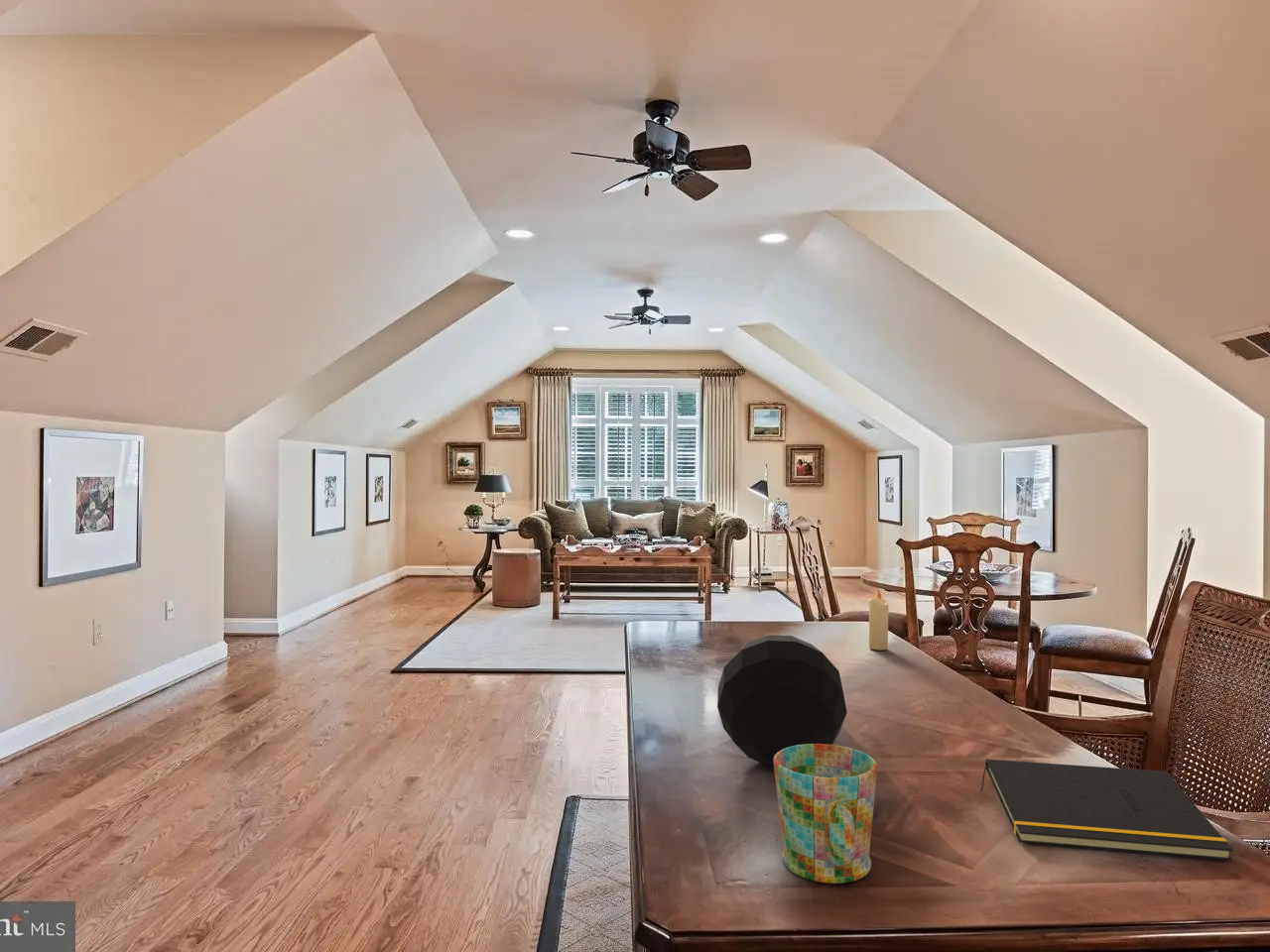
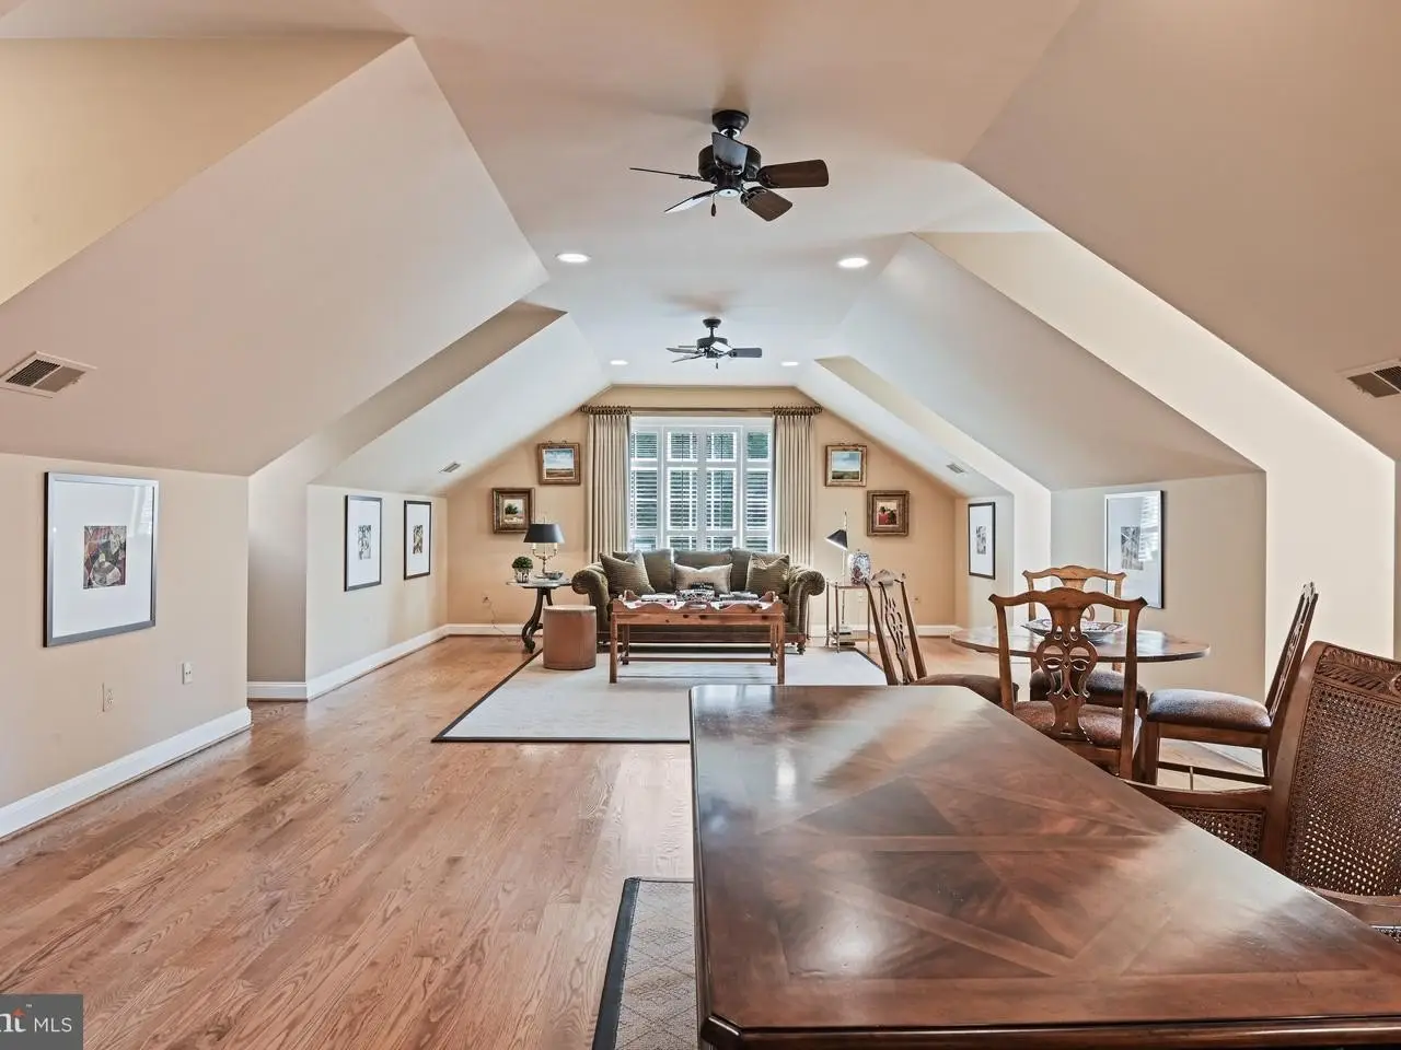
- notepad (1096, 804)
- candle (878, 618)
- mug (826, 816)
- decorative orb (781, 699)
